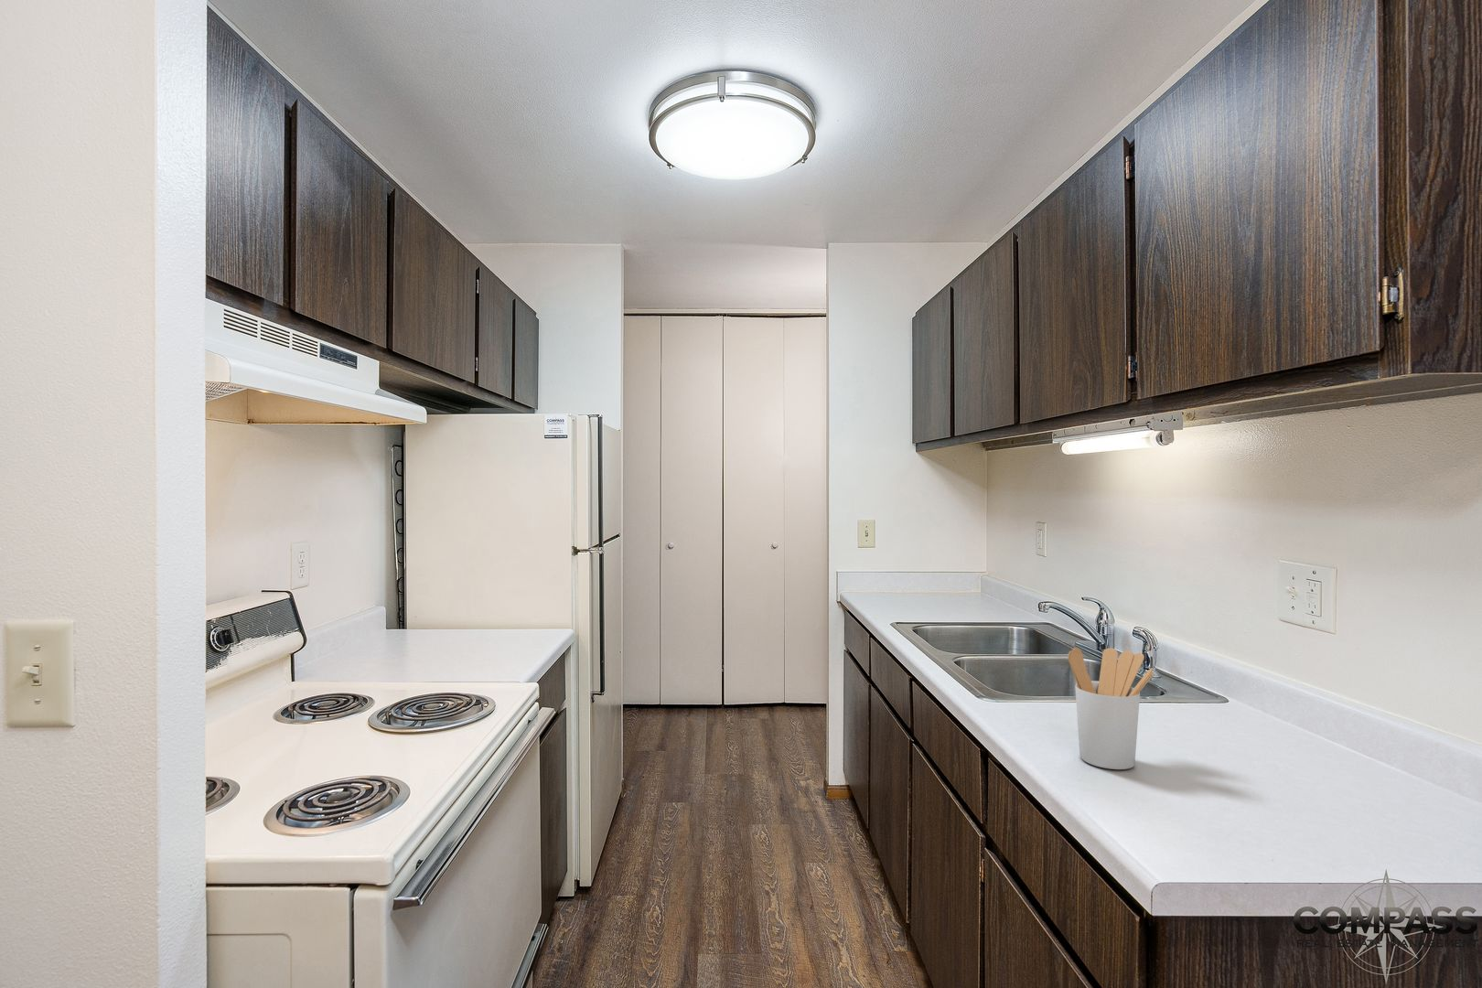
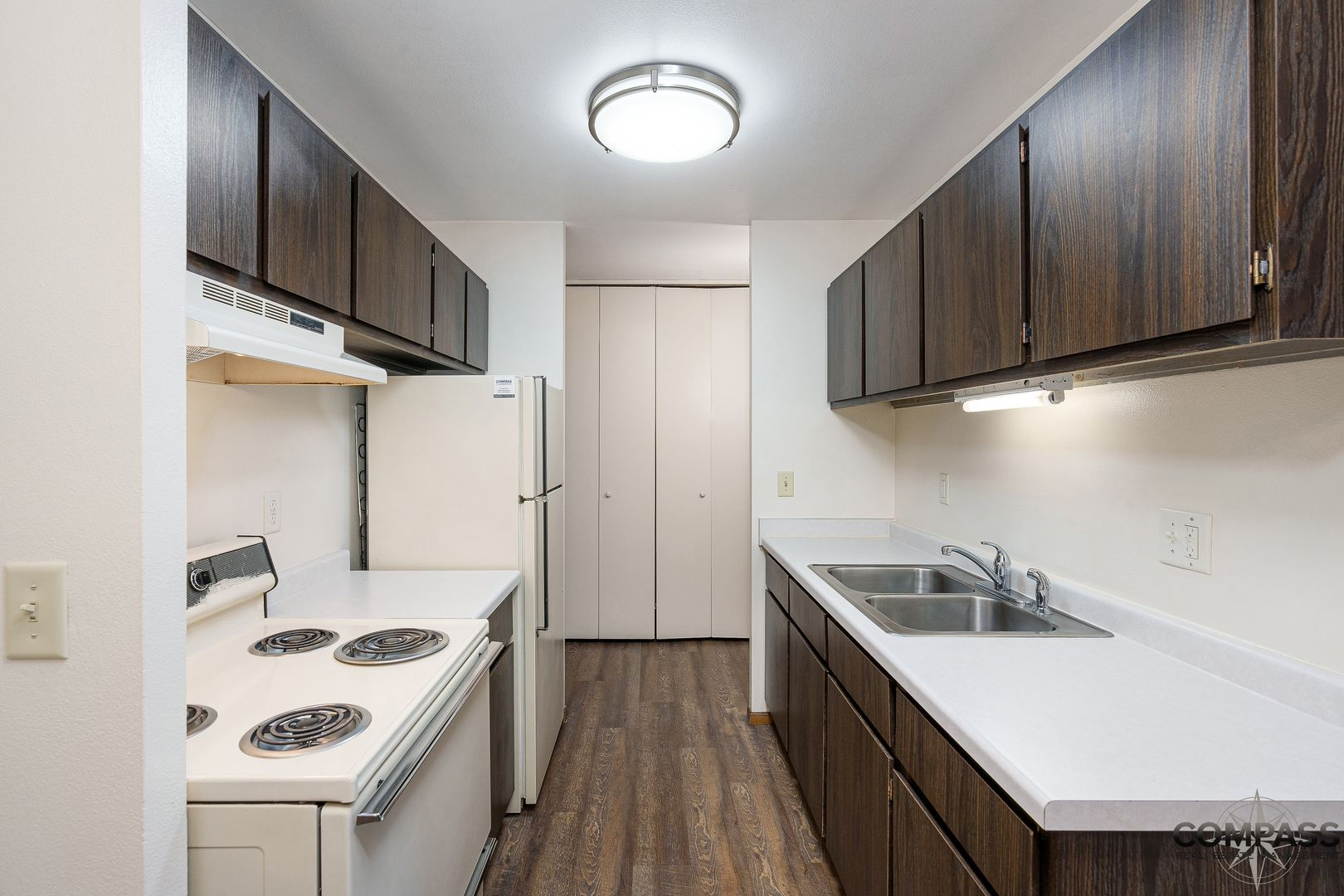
- utensil holder (1112, 704)
